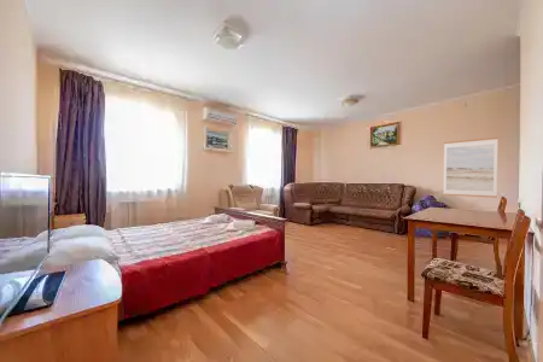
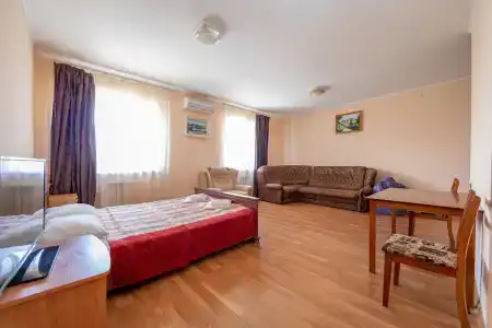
- wall art (468, 168)
